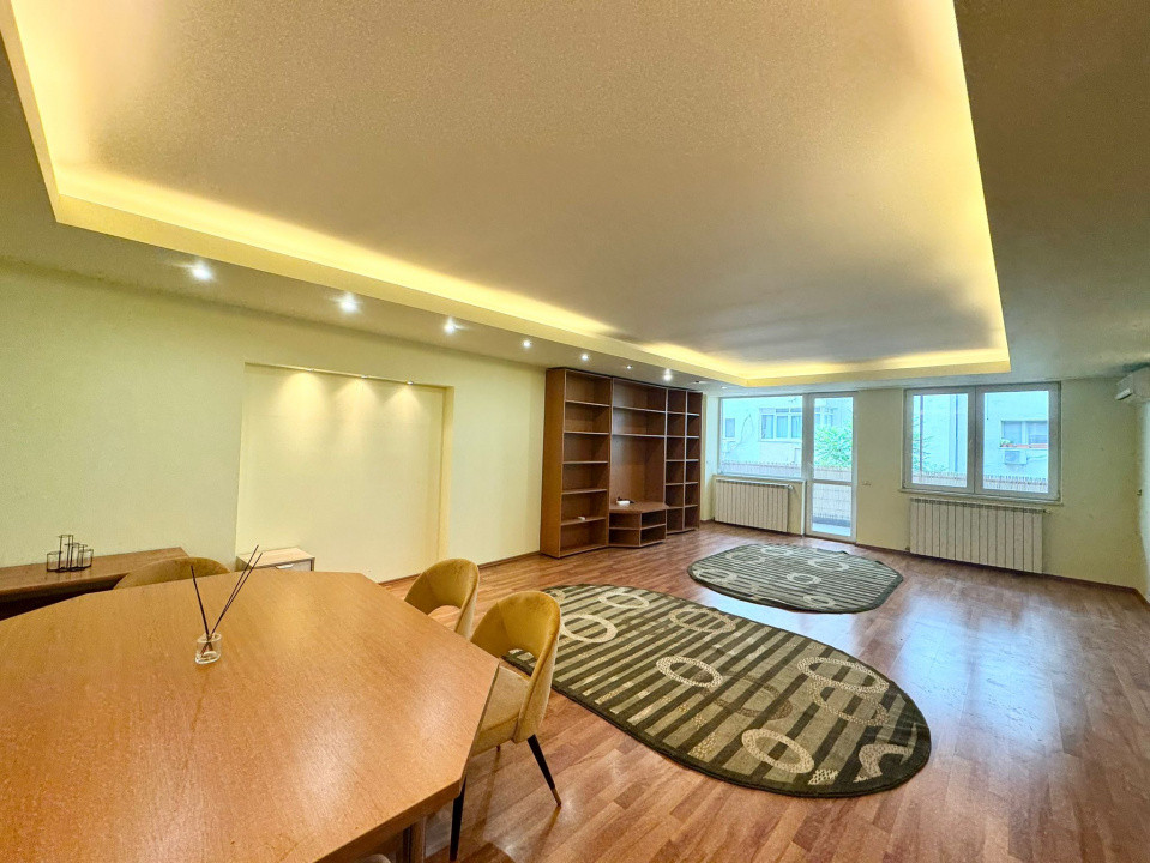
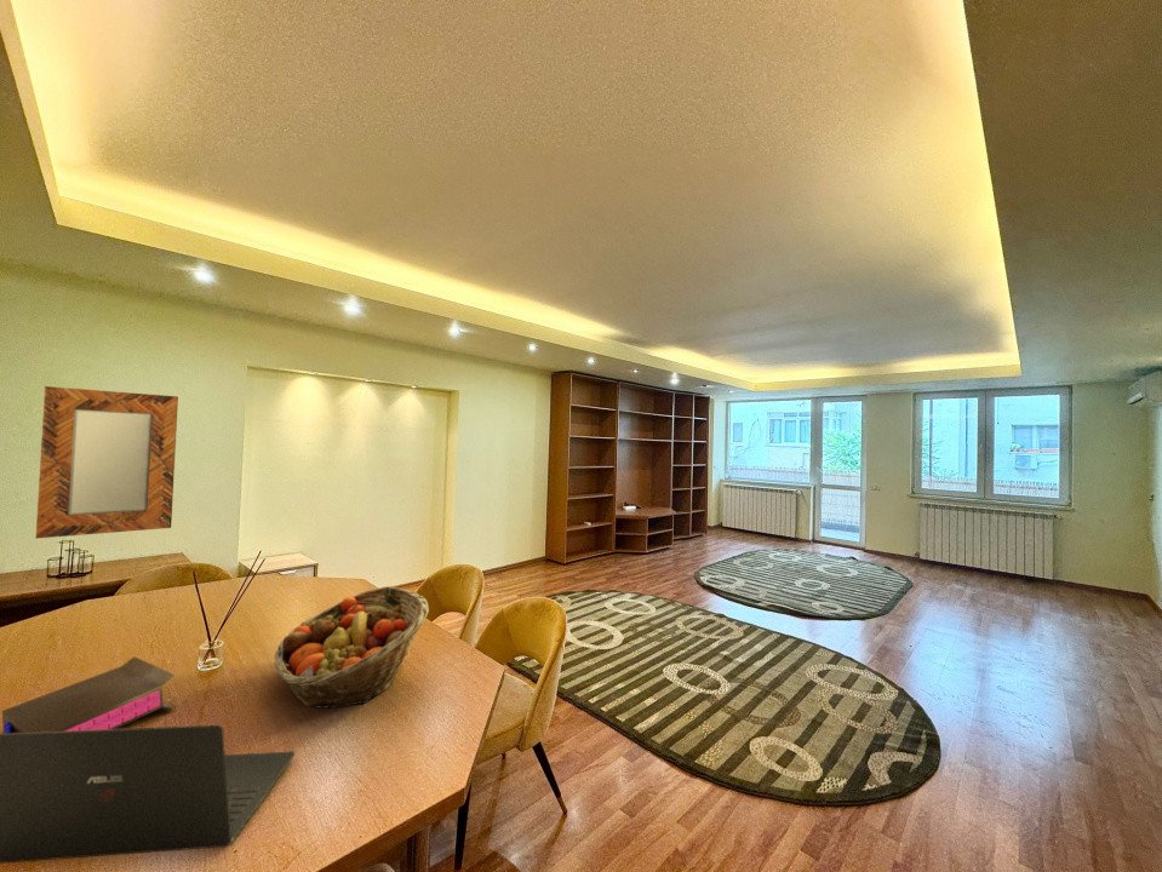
+ book (88, 704)
+ laptop (162, 747)
+ home mirror (111, 461)
+ fruit basket (354, 639)
